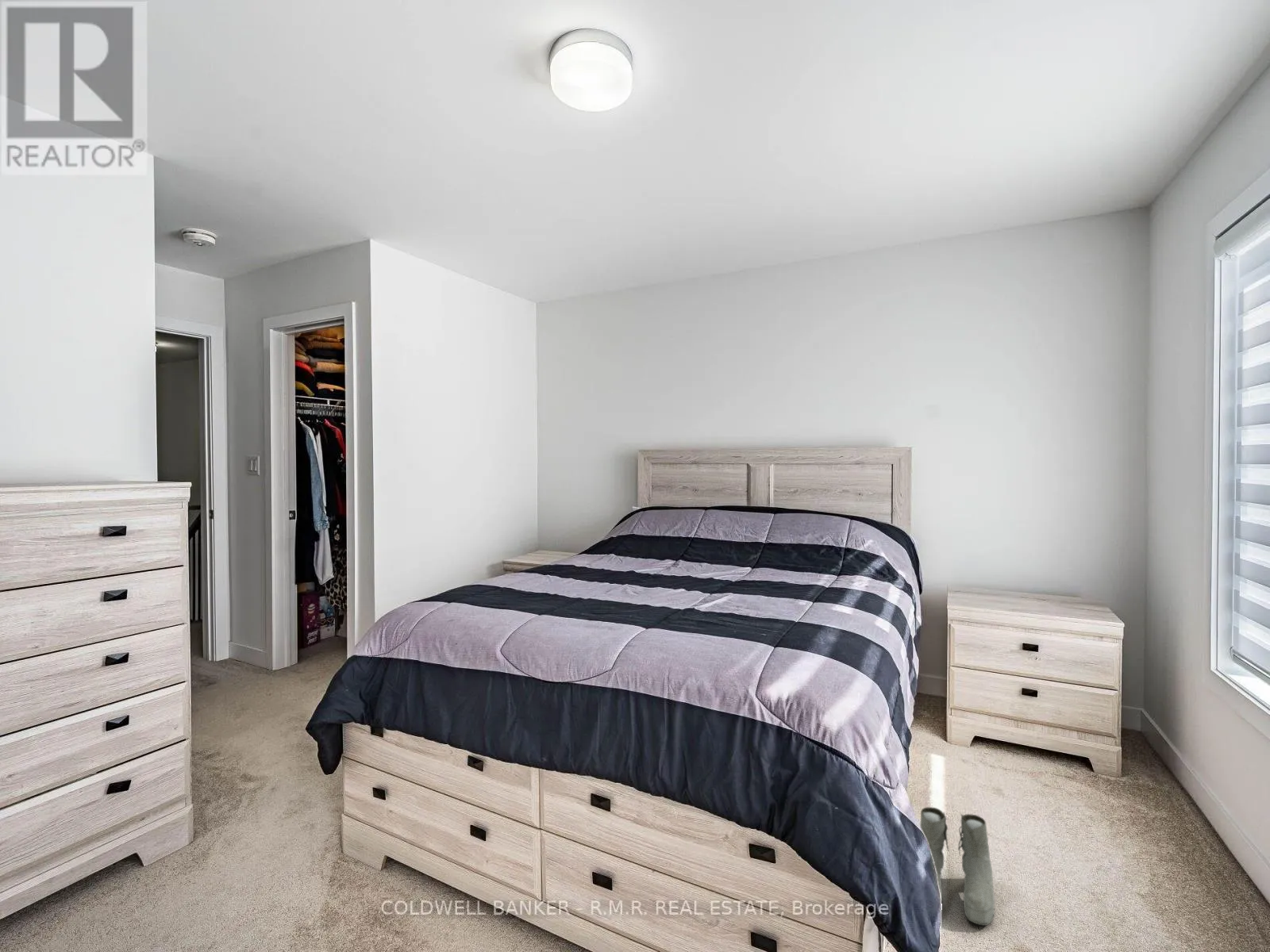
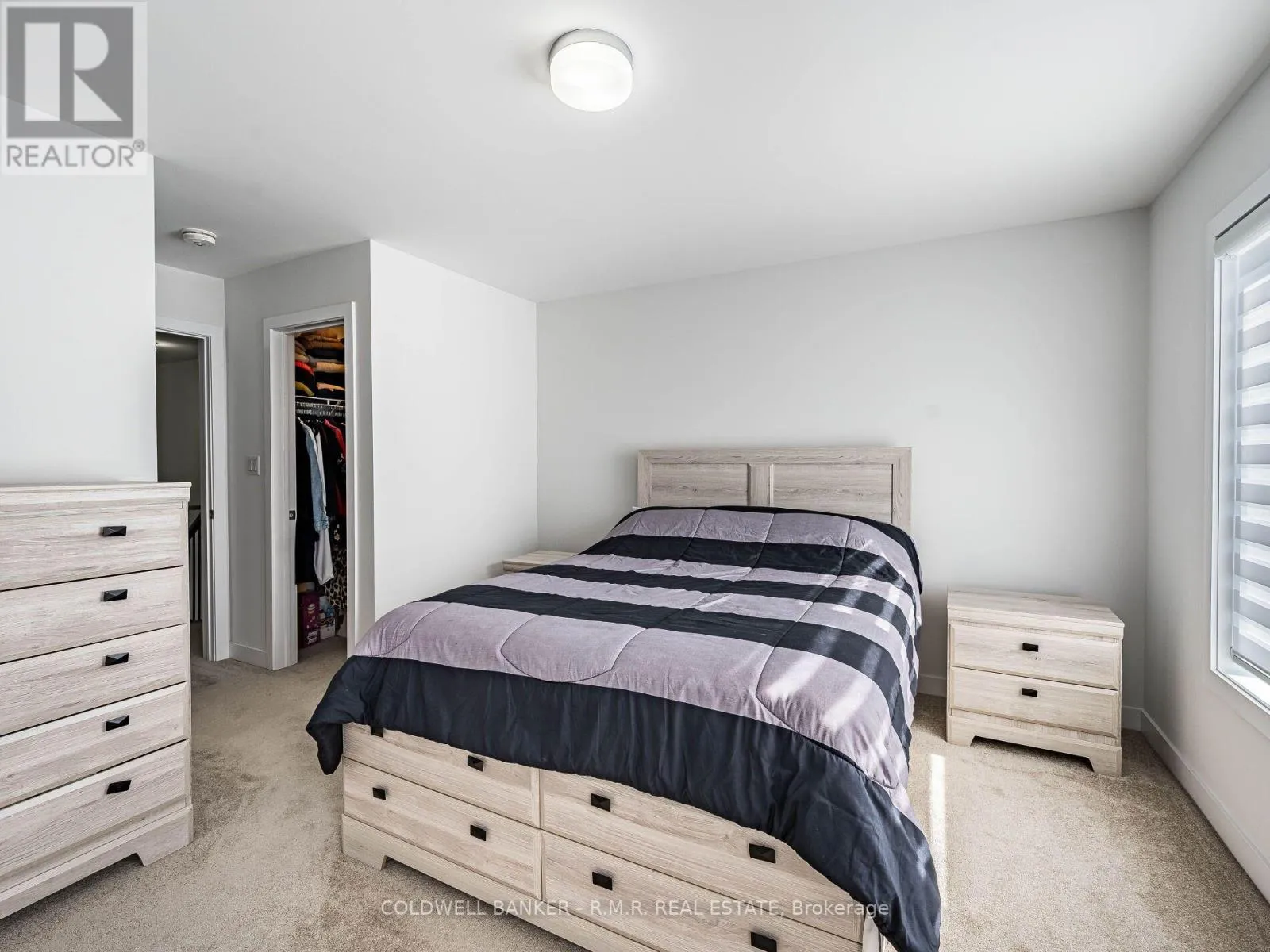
- boots (960, 855)
